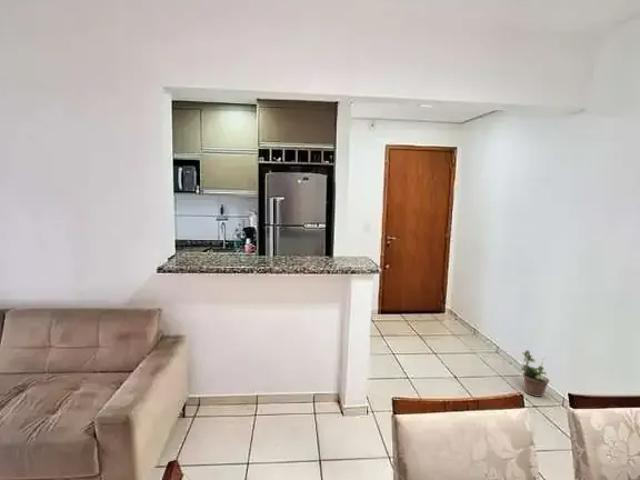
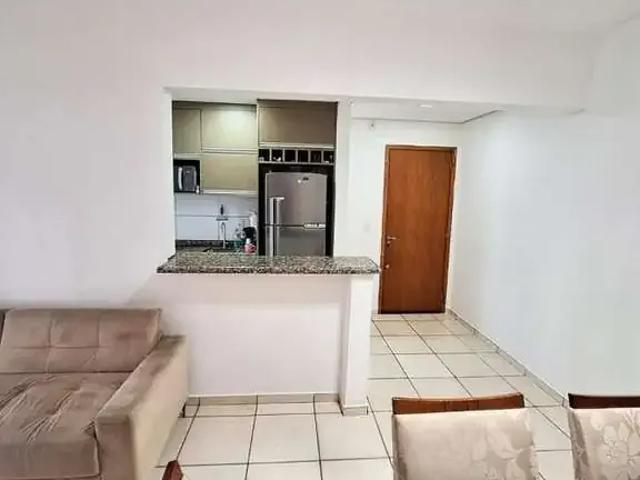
- potted plant (536, 371)
